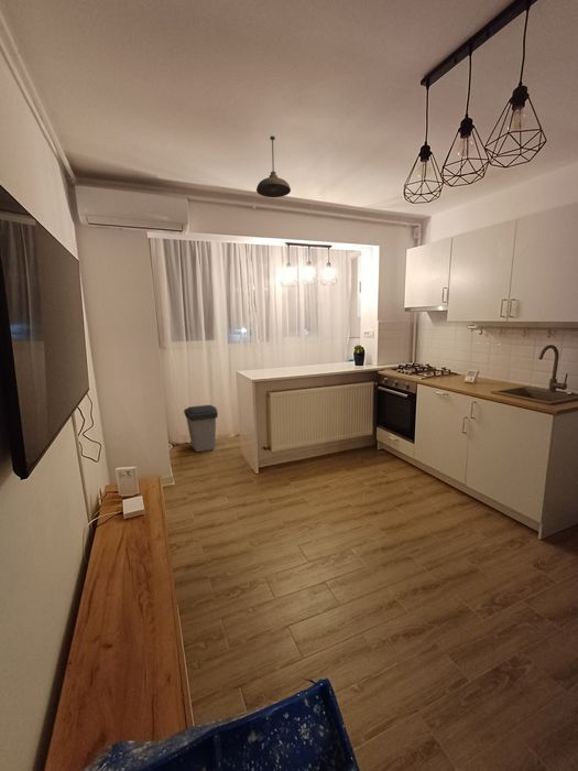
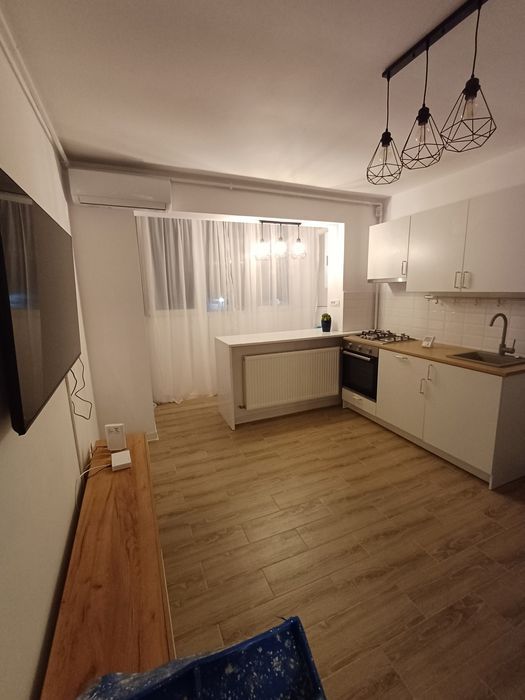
- pendant light (273, 164)
- trash can (200, 427)
